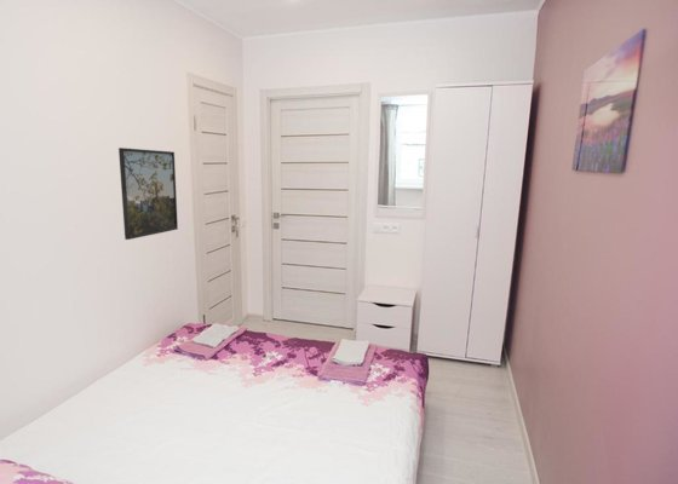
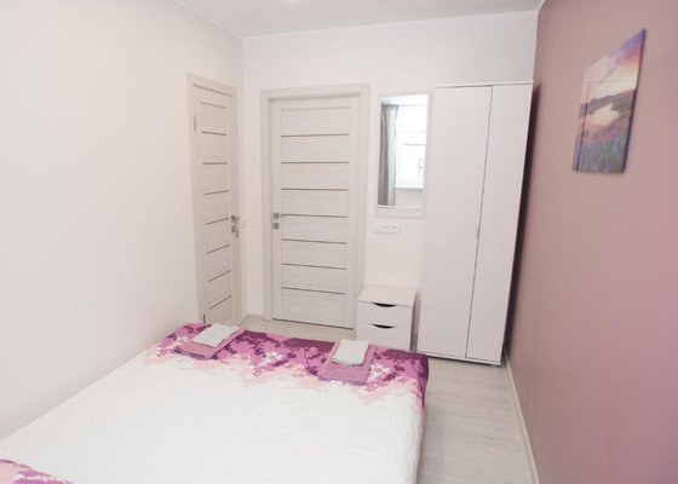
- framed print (150, 192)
